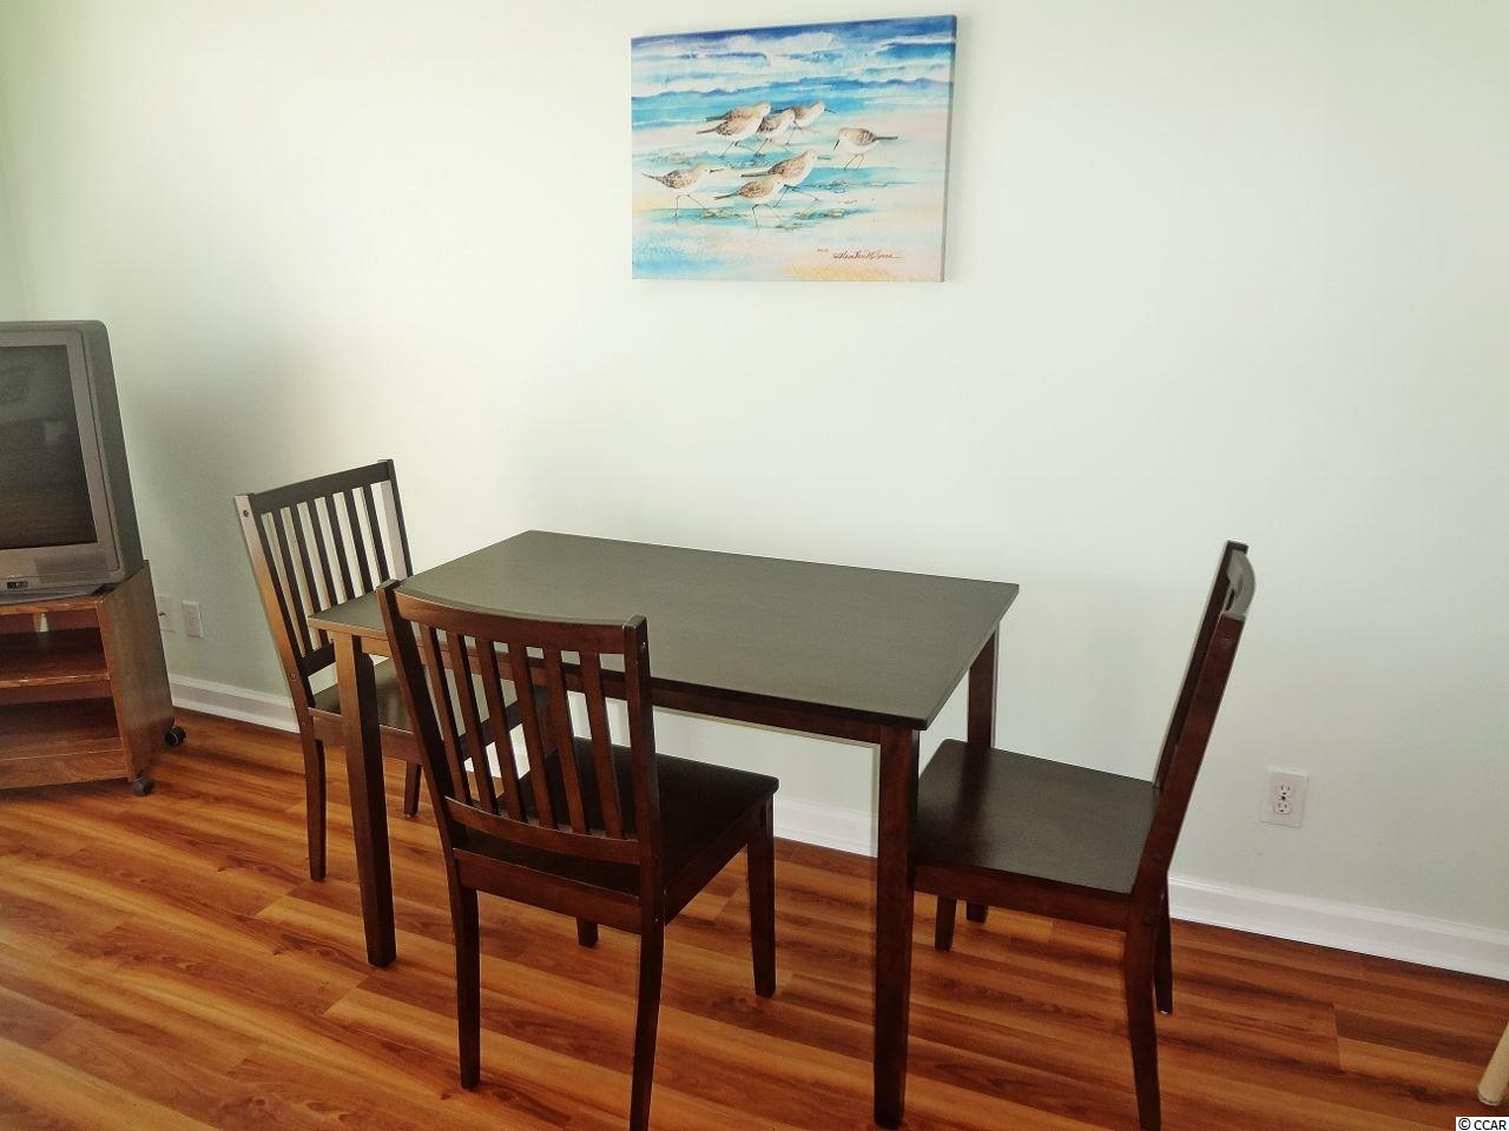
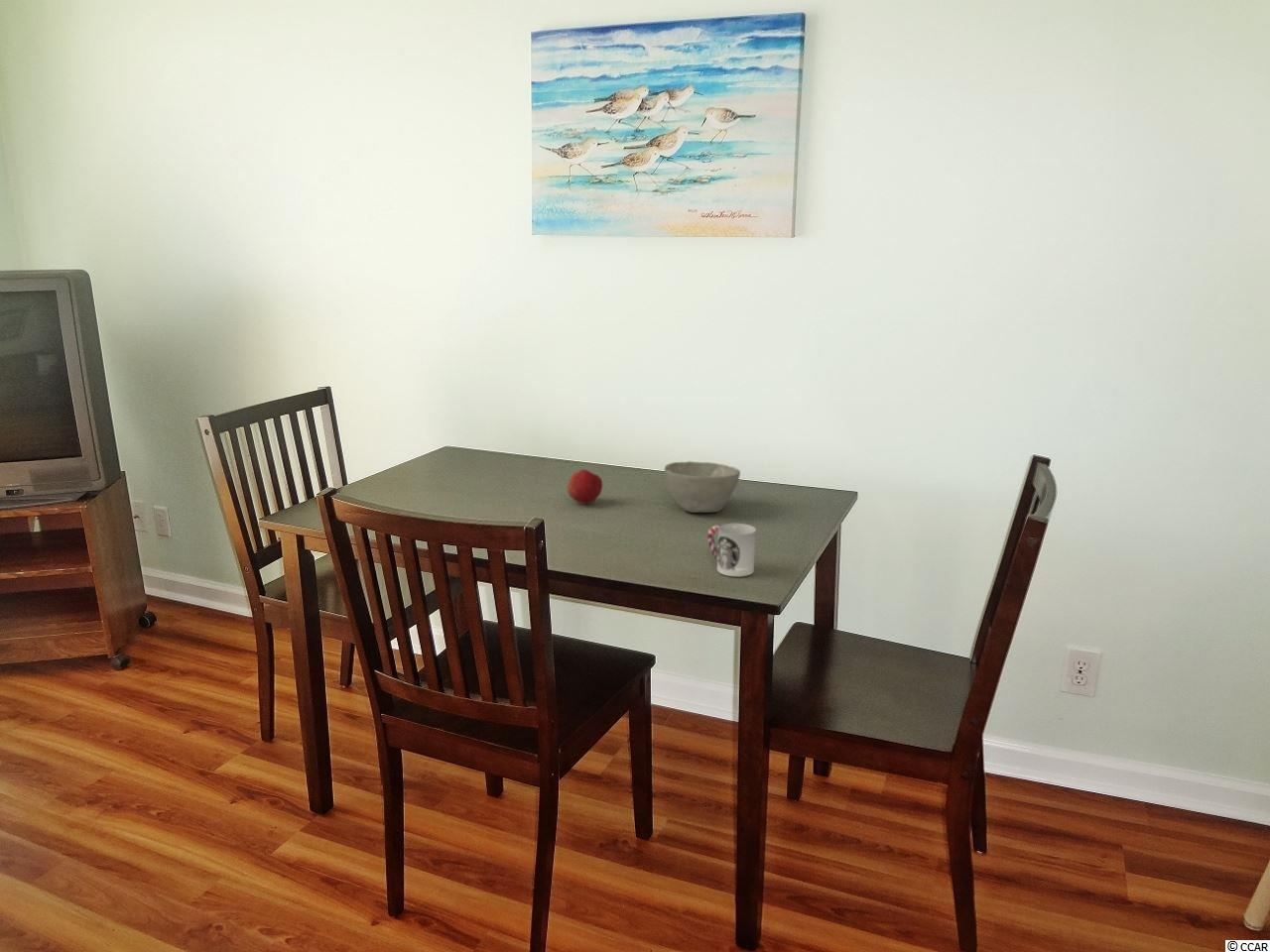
+ apple (584, 486)
+ cup (729, 547)
+ bowl (701, 489)
